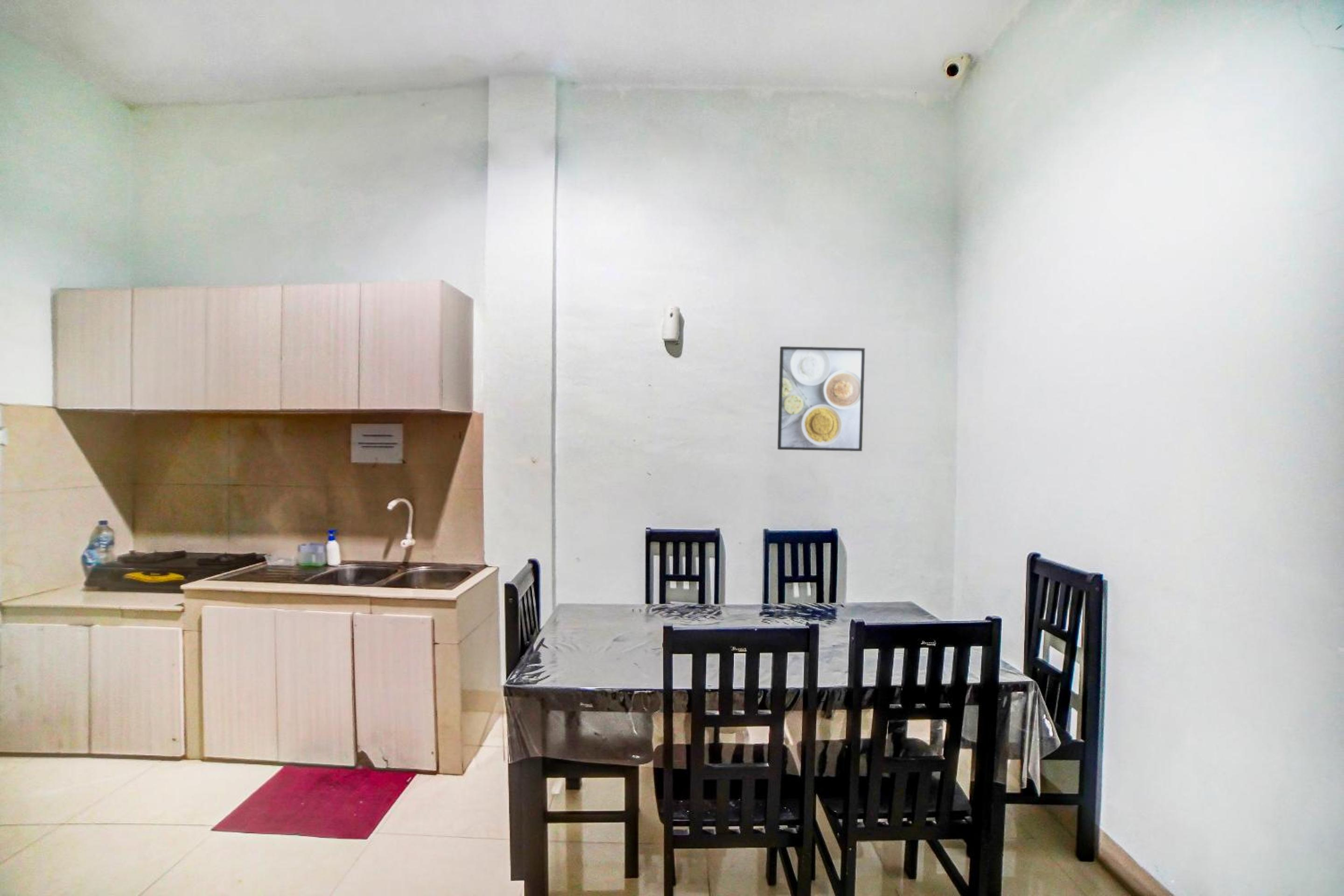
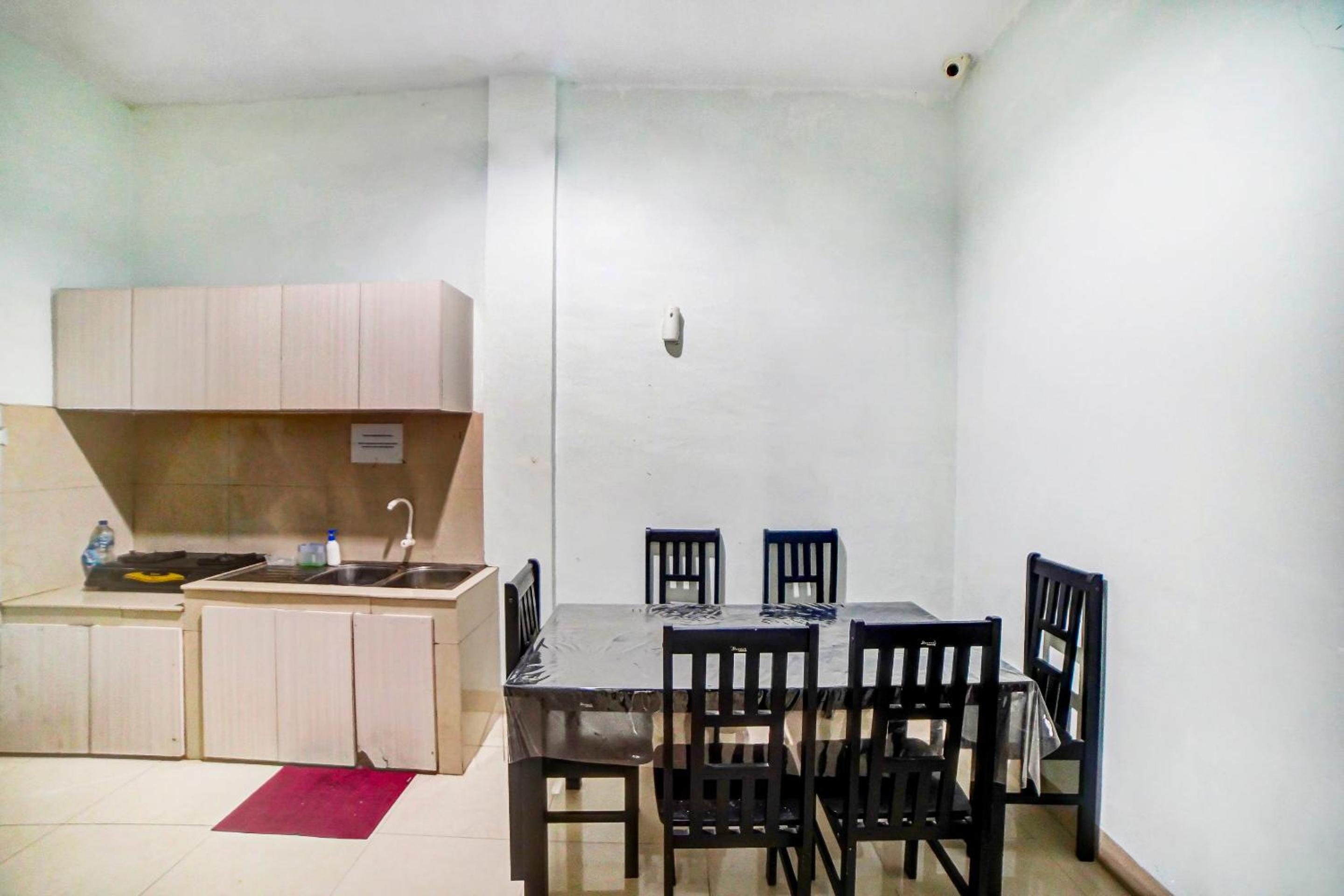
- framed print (821, 399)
